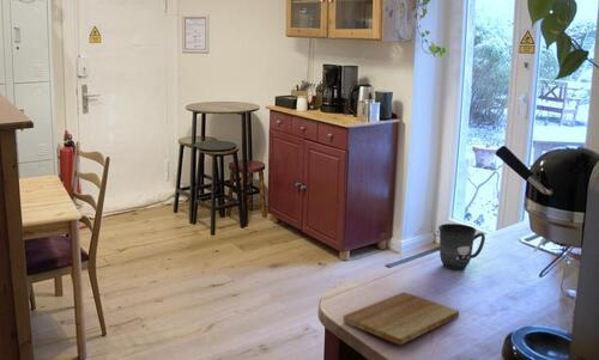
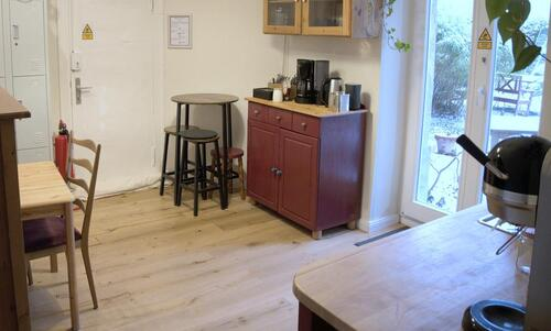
- mug (461, 246)
- cutting board (401, 316)
